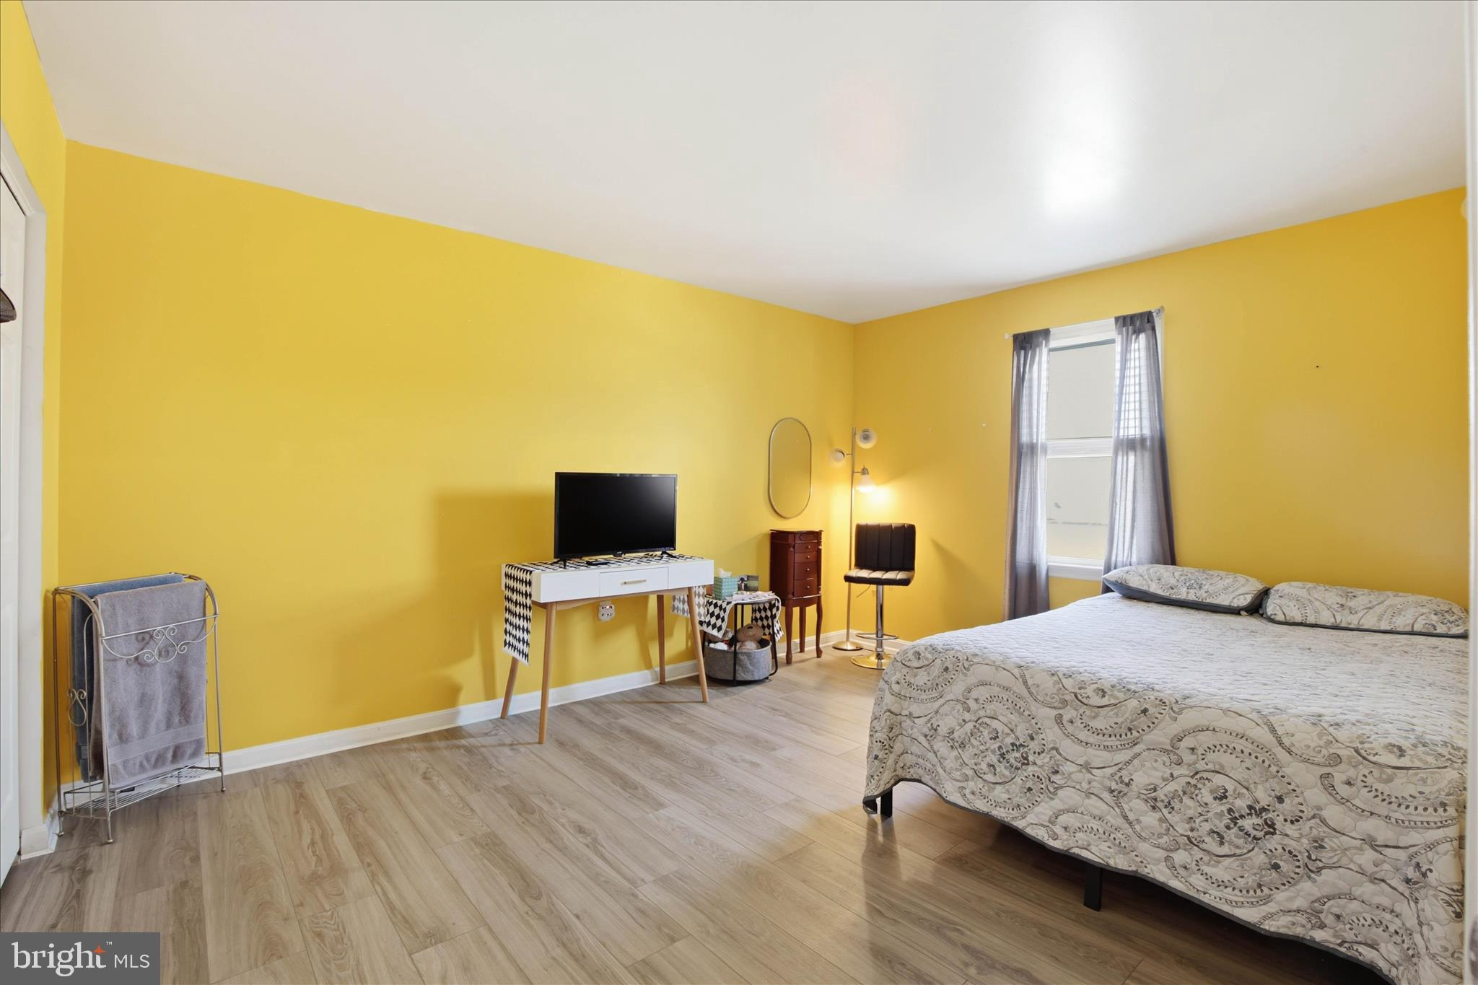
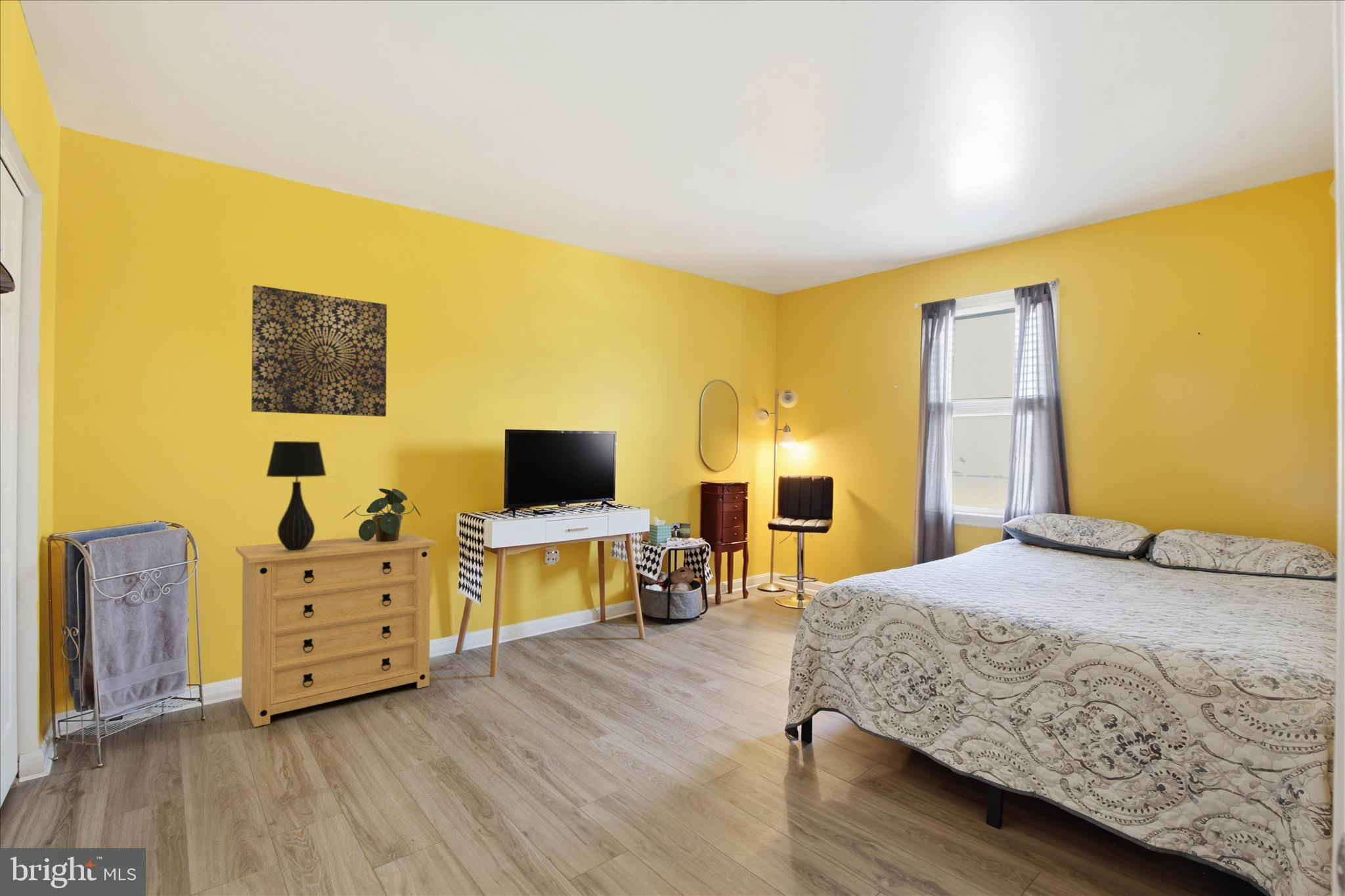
+ table lamp (296, 495)
+ wall art (322, 354)
+ dresser (339, 618)
+ potted plant (385, 514)
